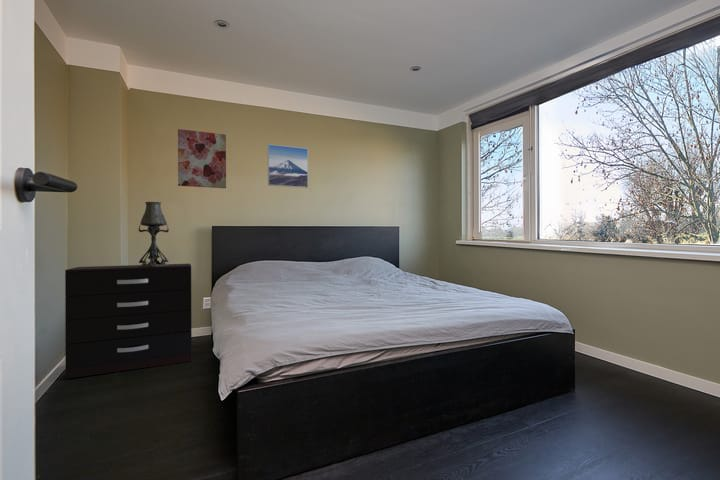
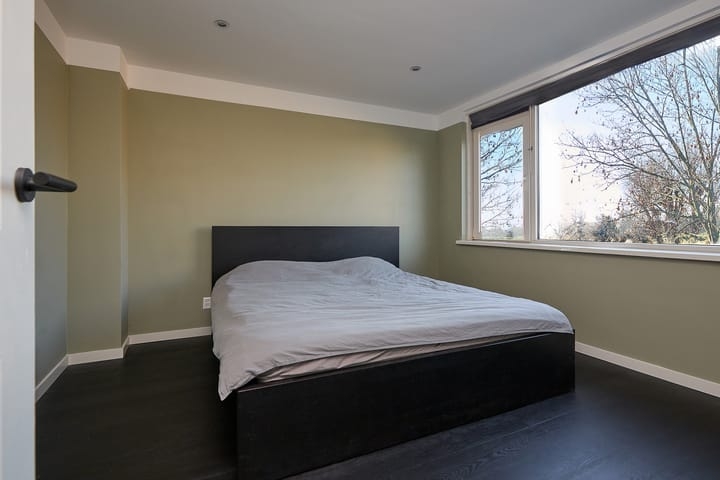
- wall art (202, 159)
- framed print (288, 166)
- dresser (135, 314)
- table lamp (153, 233)
